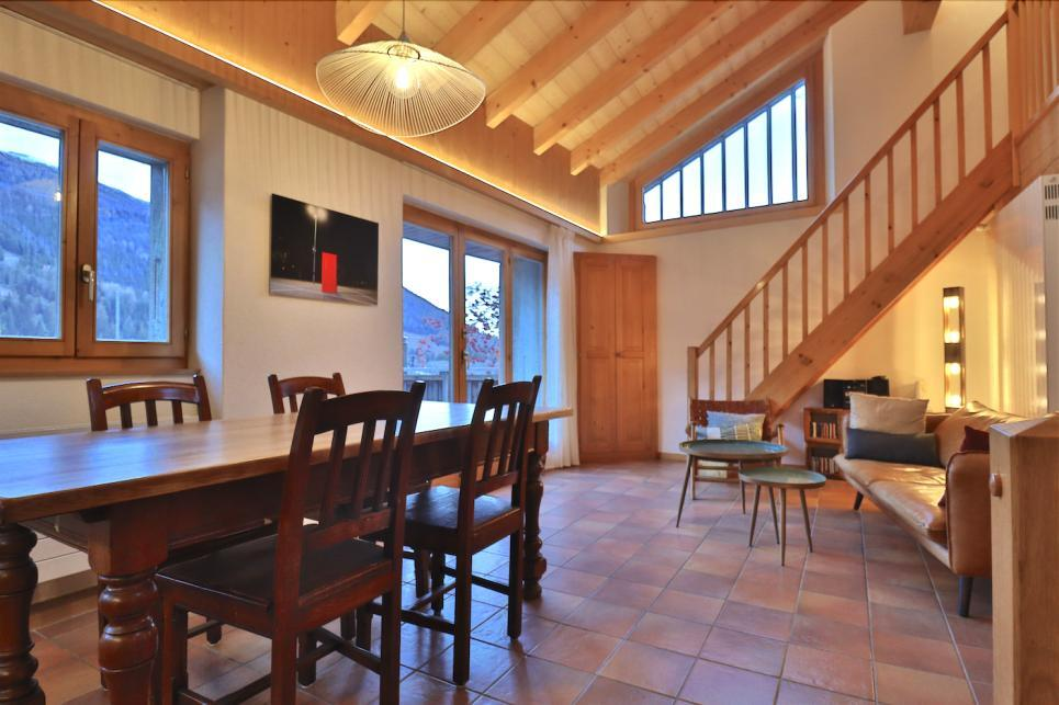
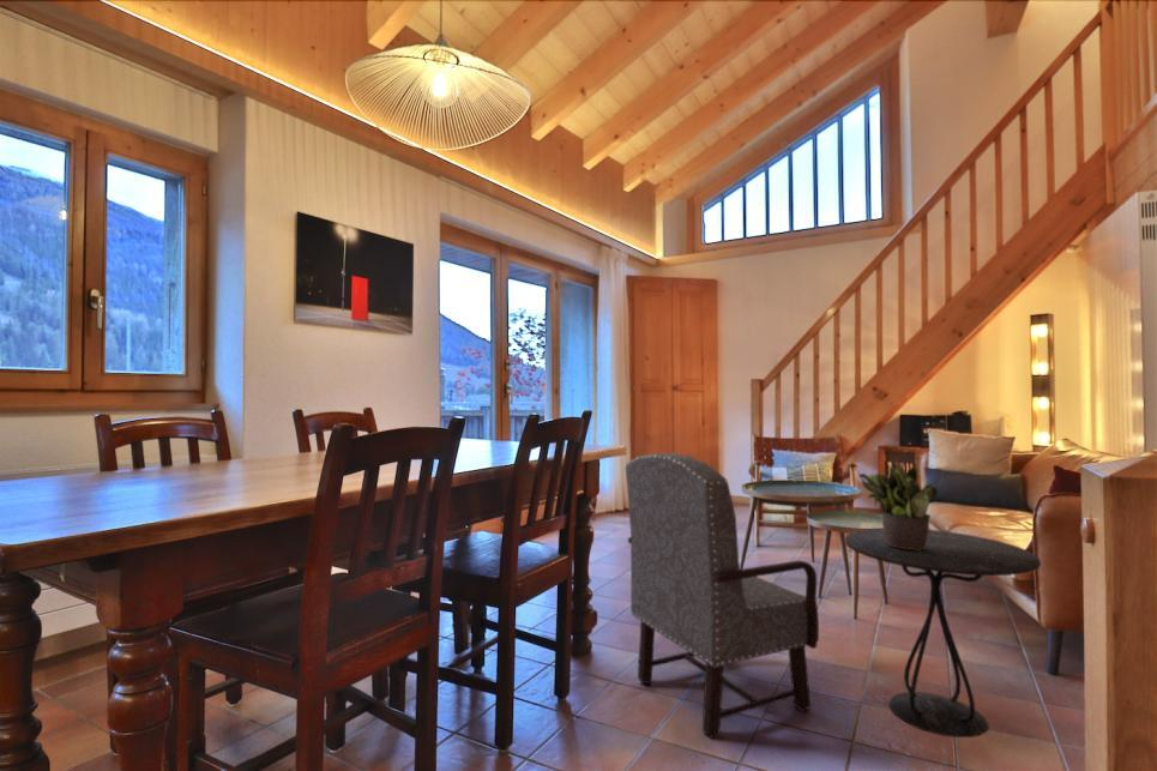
+ armchair (715, 572)
+ potted plant (899, 499)
+ side table (941, 626)
